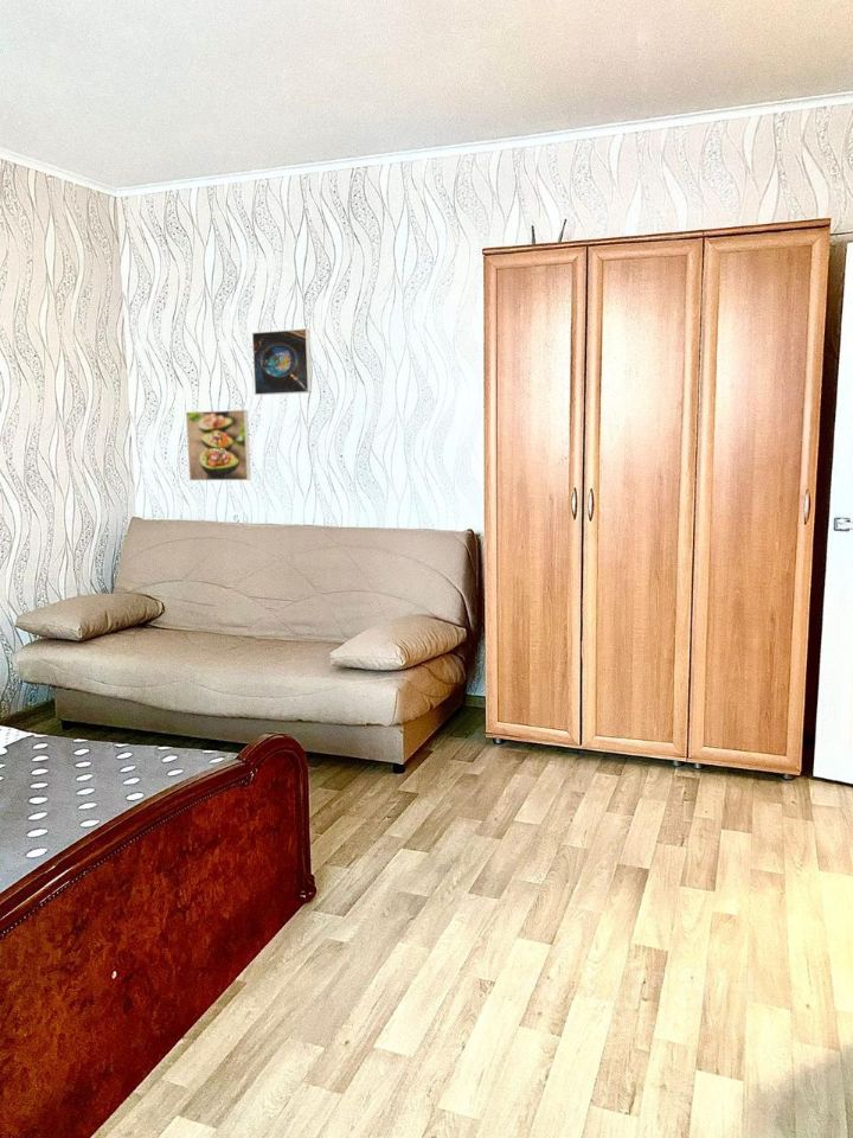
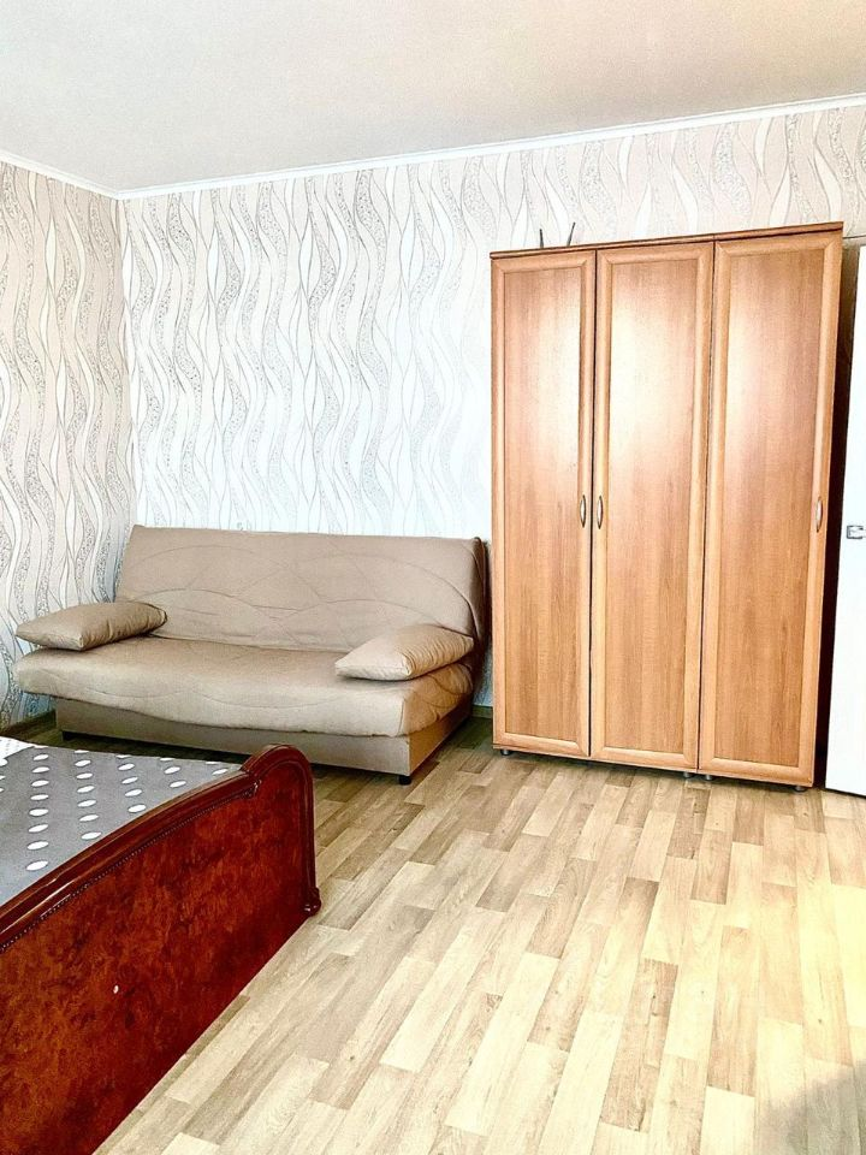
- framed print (281, 362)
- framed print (218, 446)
